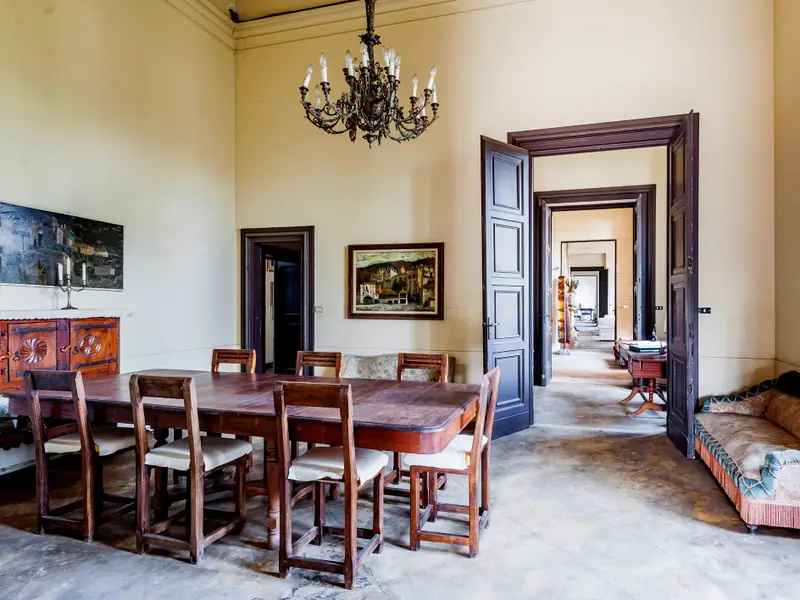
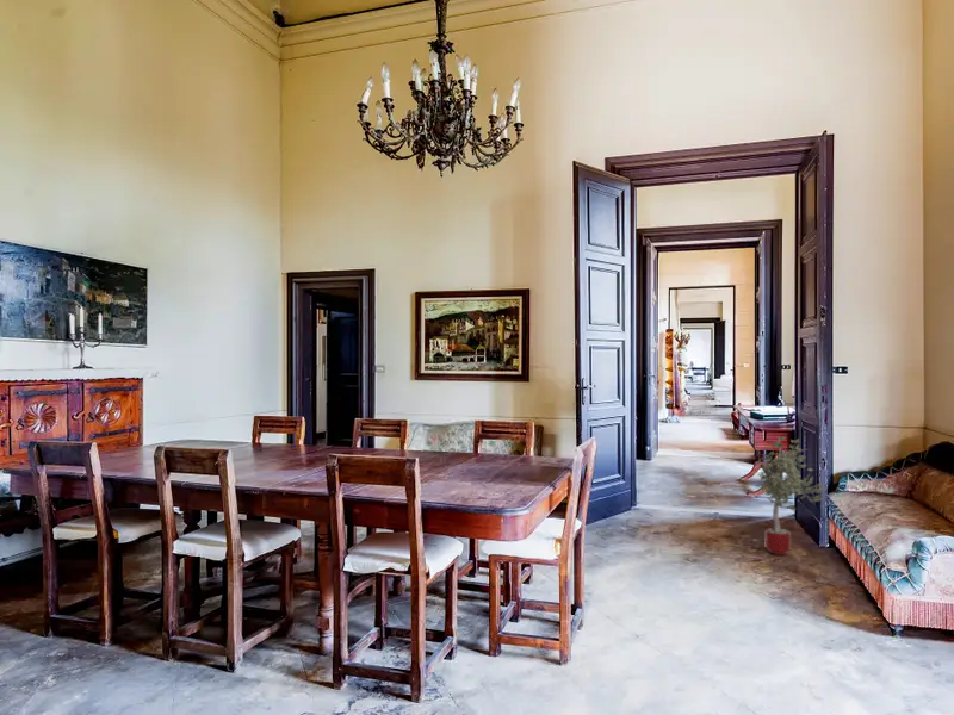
+ potted tree (785, 493)
